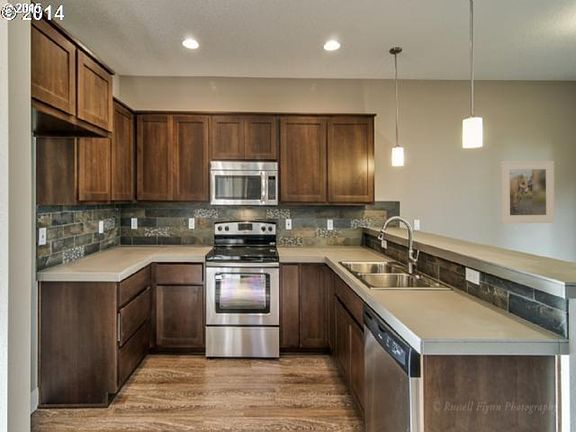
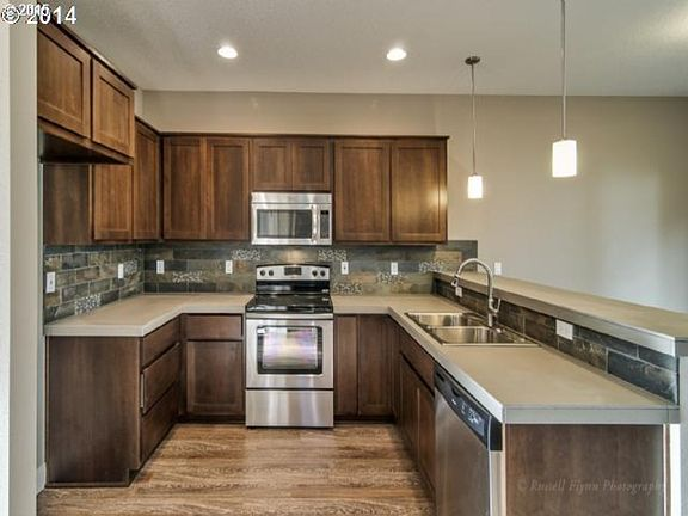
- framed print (527, 192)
